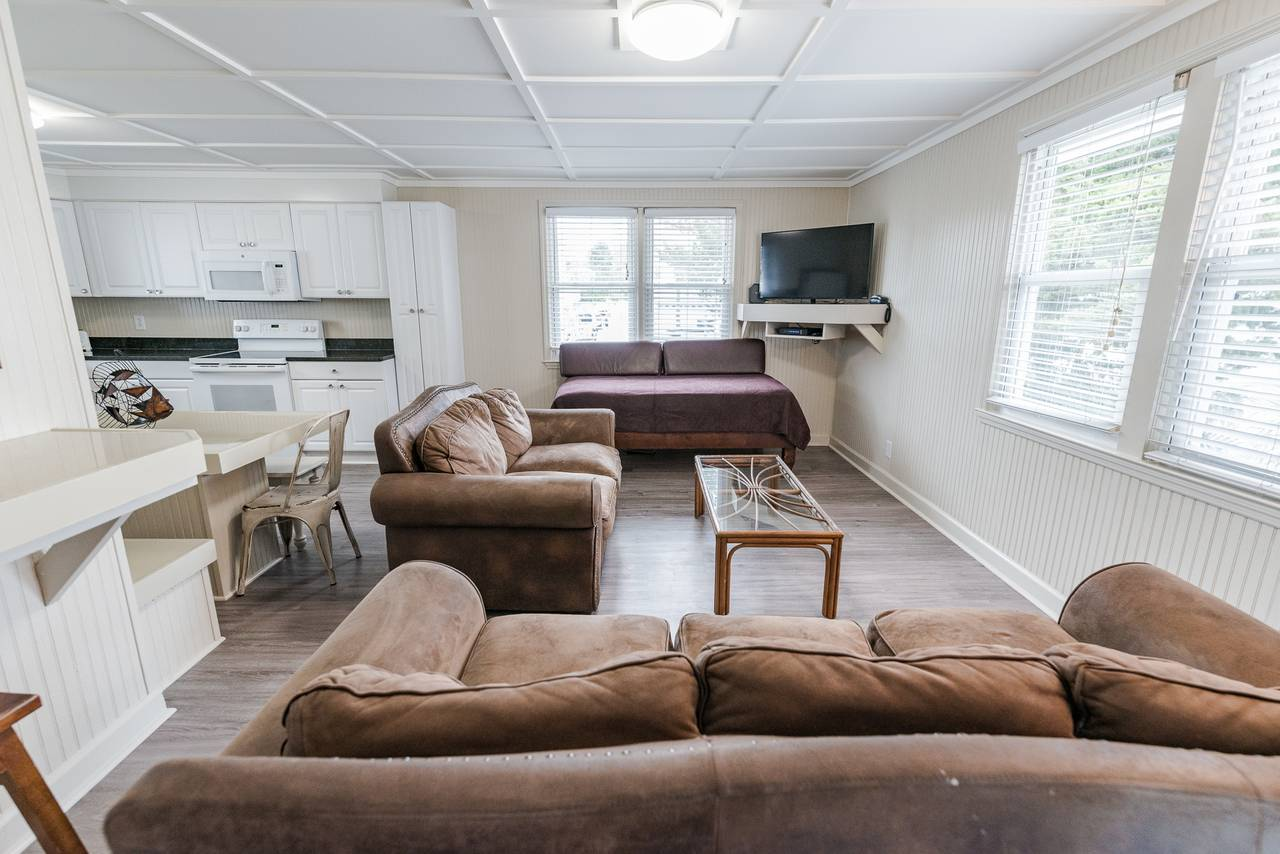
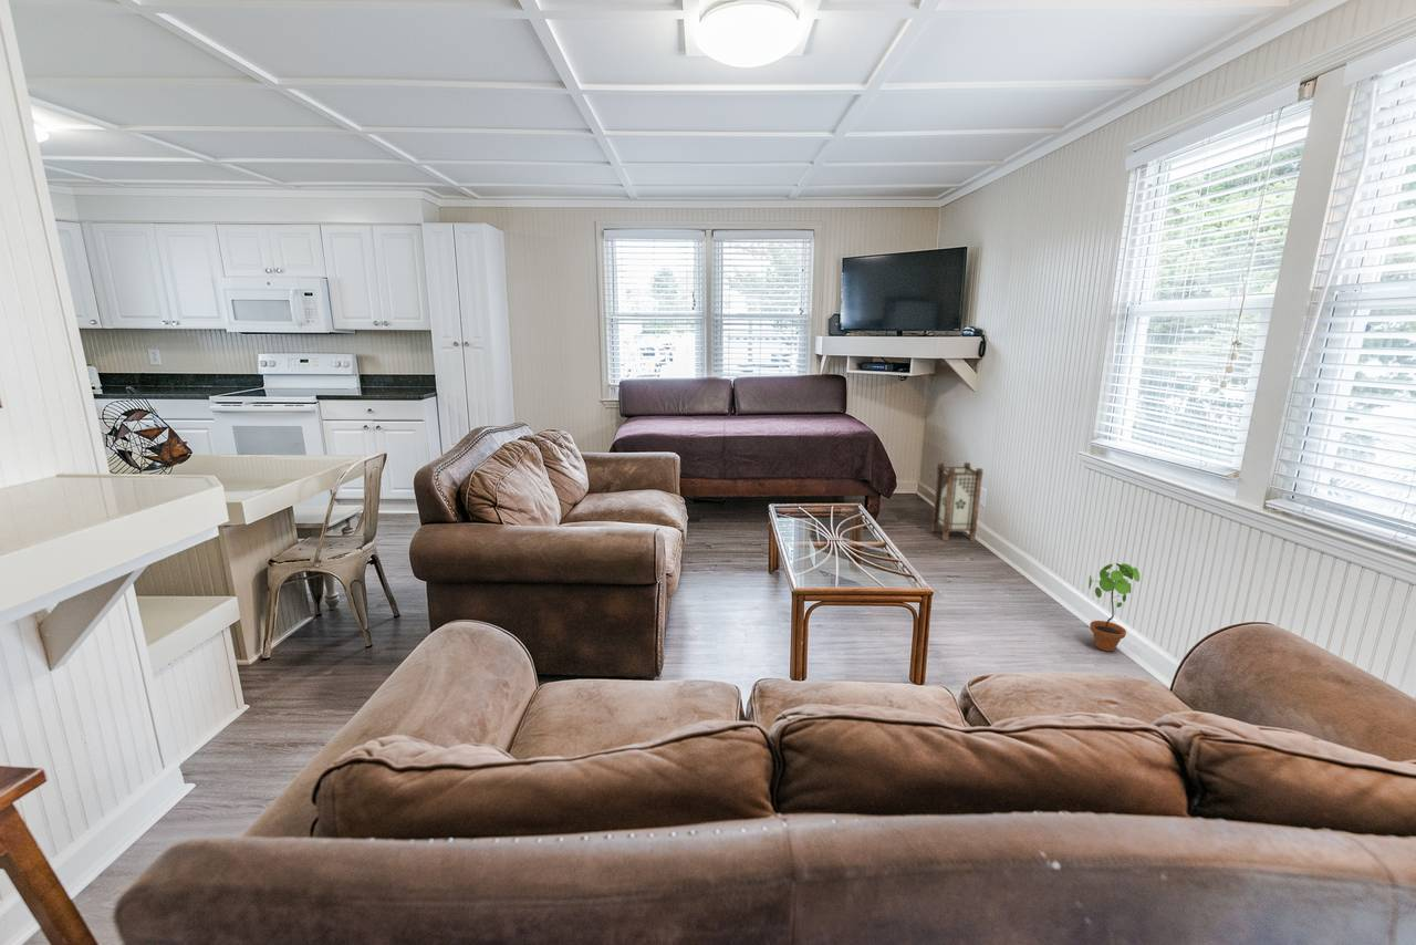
+ potted plant (1112, 605)
+ lantern (956, 500)
